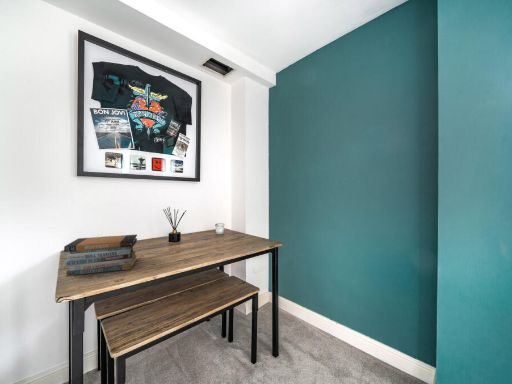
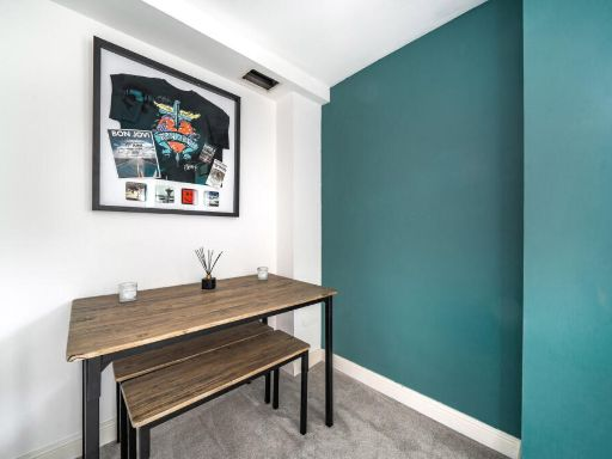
- book stack (104, 253)
